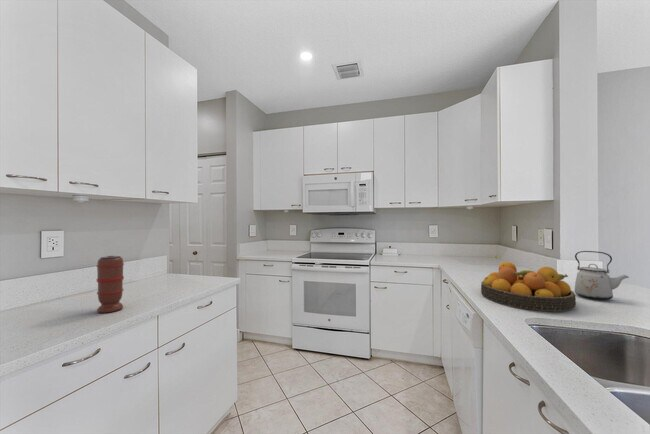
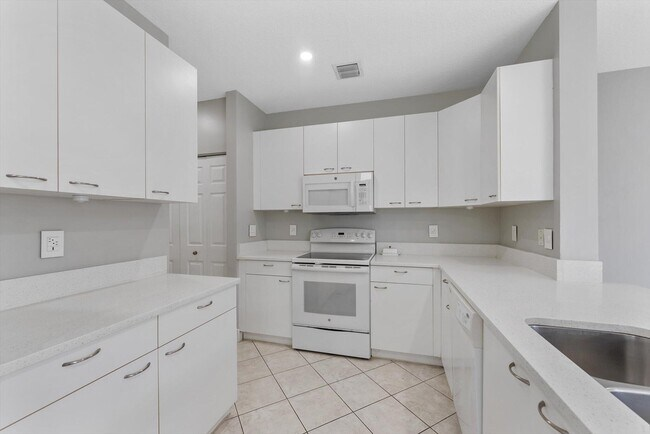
- kettle (600, 275)
- fruit bowl (524, 282)
- spice grinder (110, 282)
